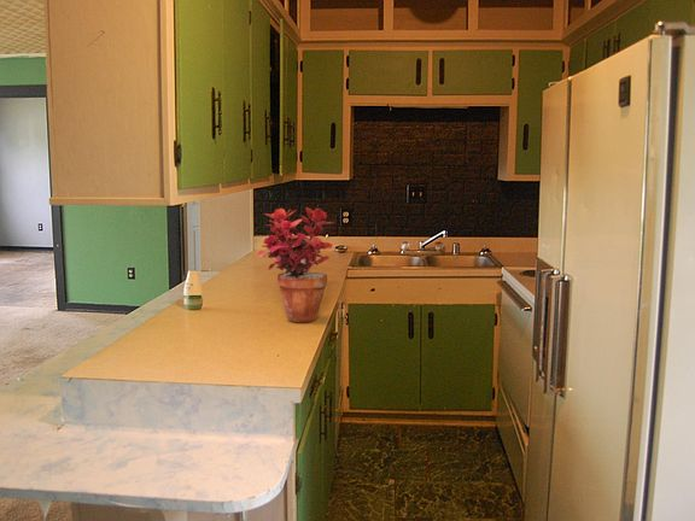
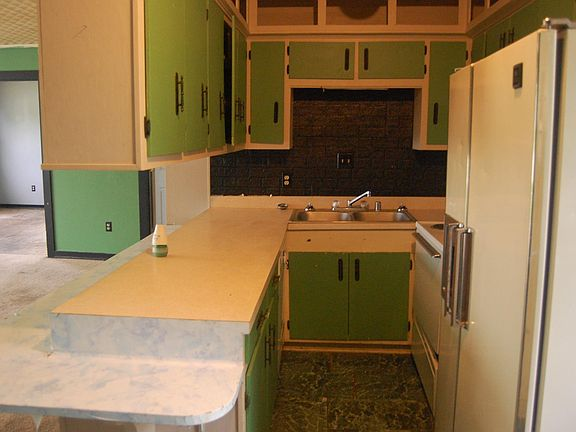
- potted plant (297, 264)
